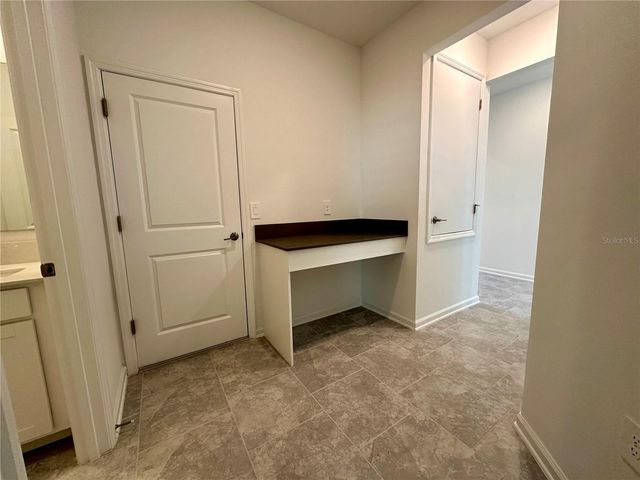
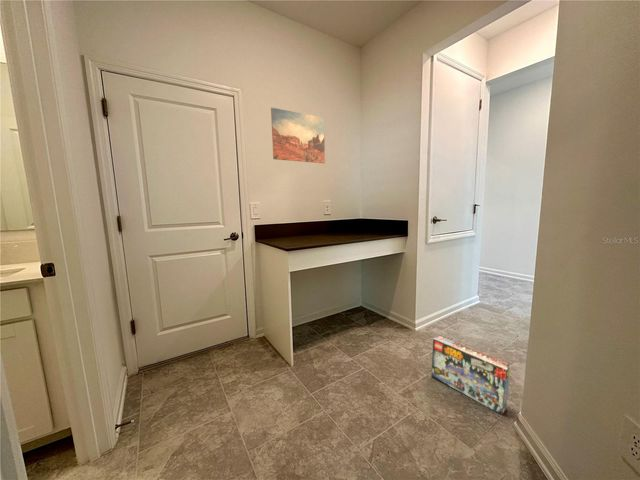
+ wall art (299, 137)
+ box (466, 370)
